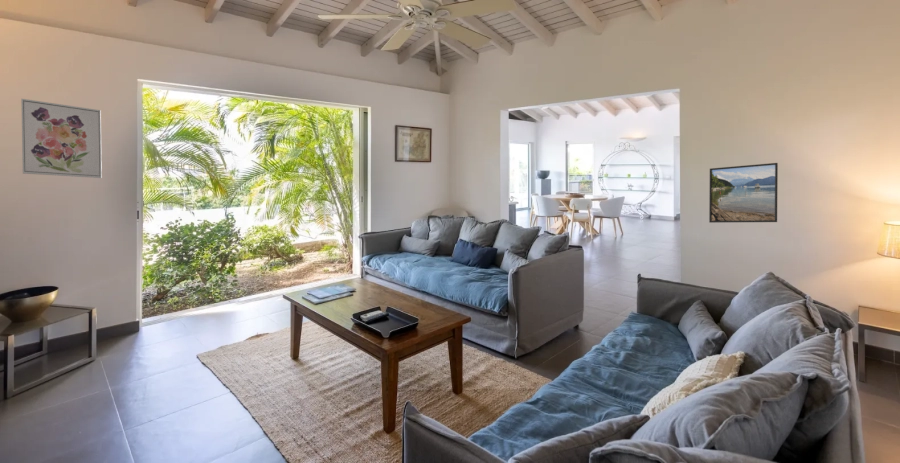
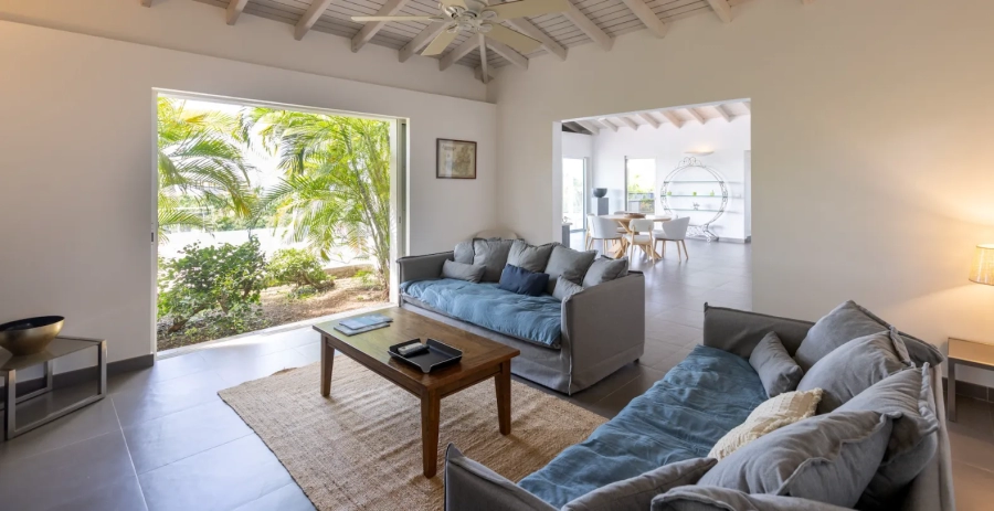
- wall art (63, 140)
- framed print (741, 194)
